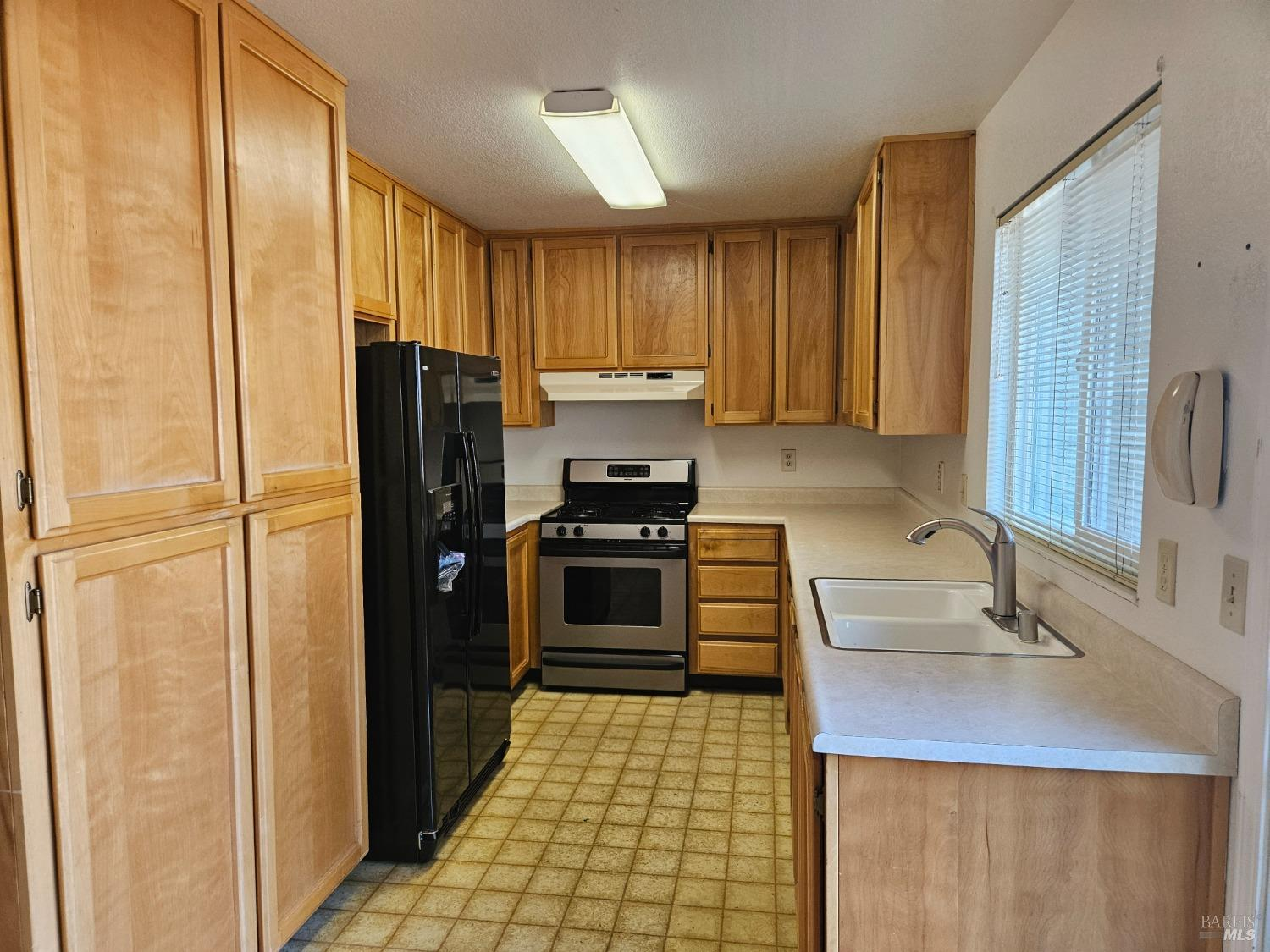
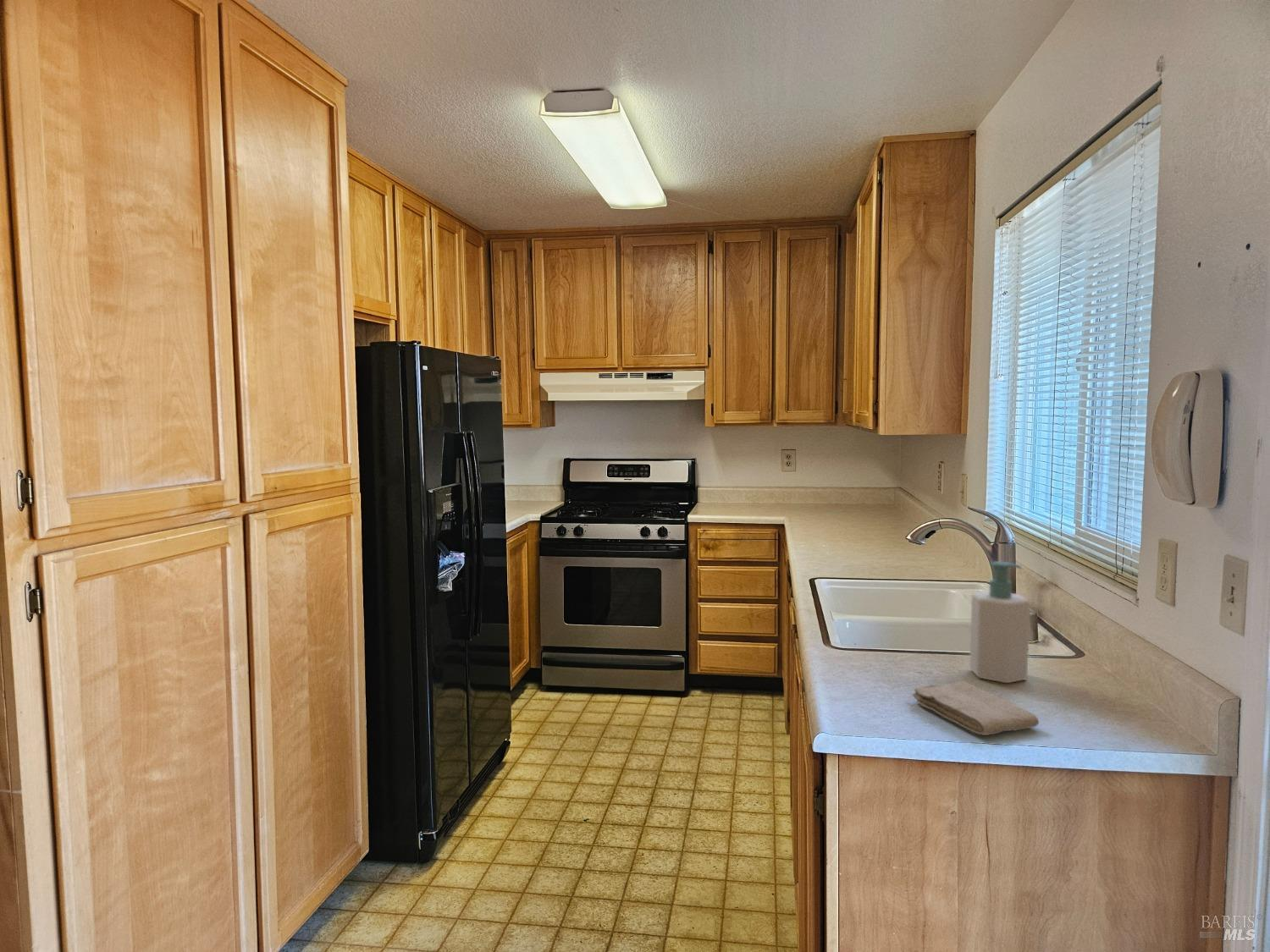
+ soap bottle (999, 619)
+ washcloth (971, 705)
